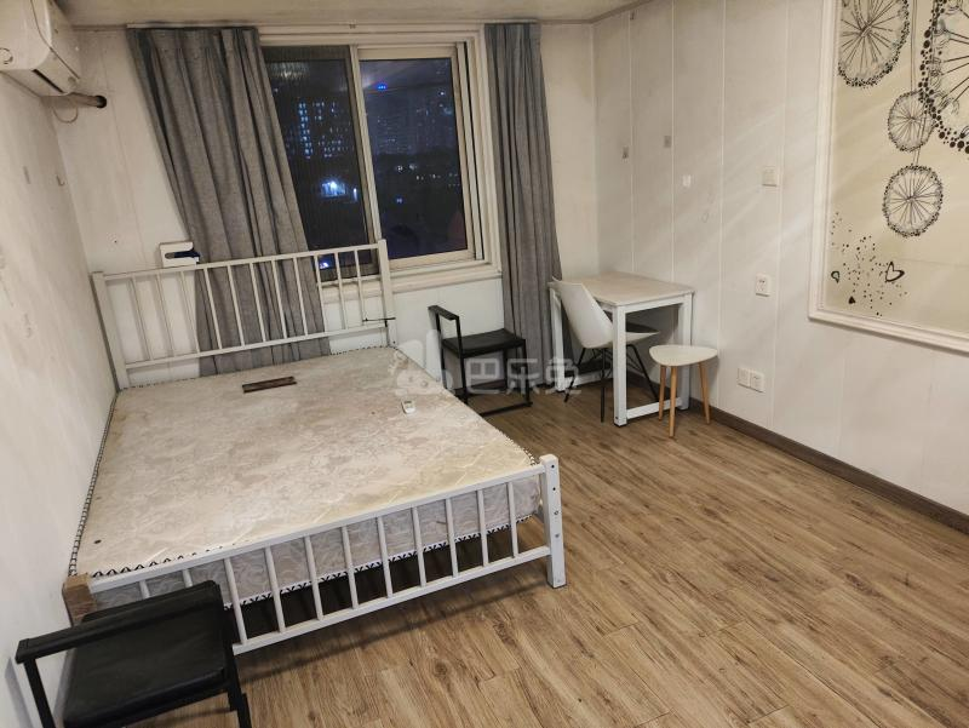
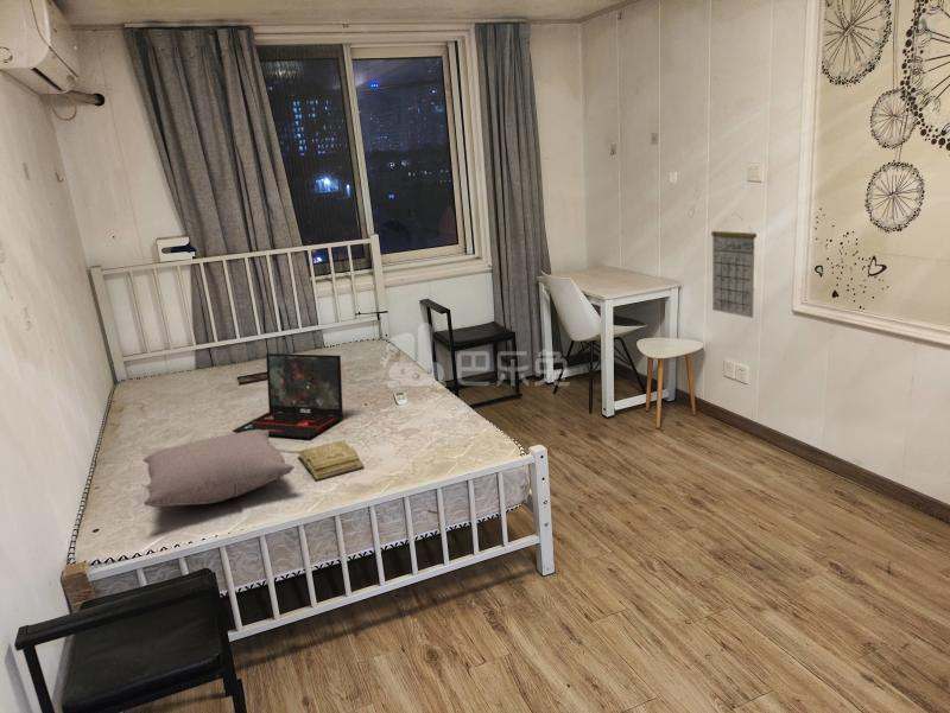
+ calendar (733, 263)
+ laptop (286, 394)
+ diary (328, 456)
+ pillow (215, 464)
